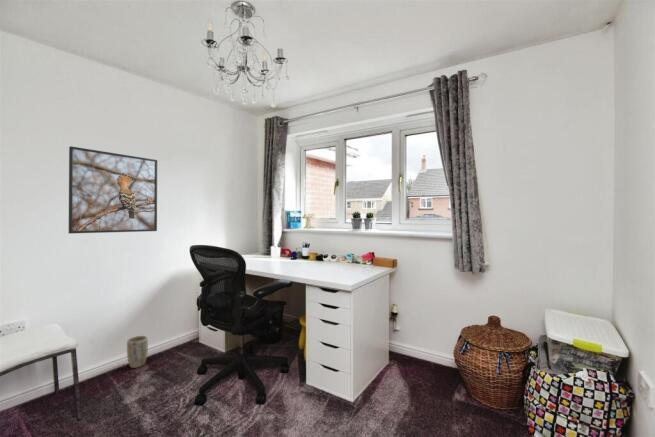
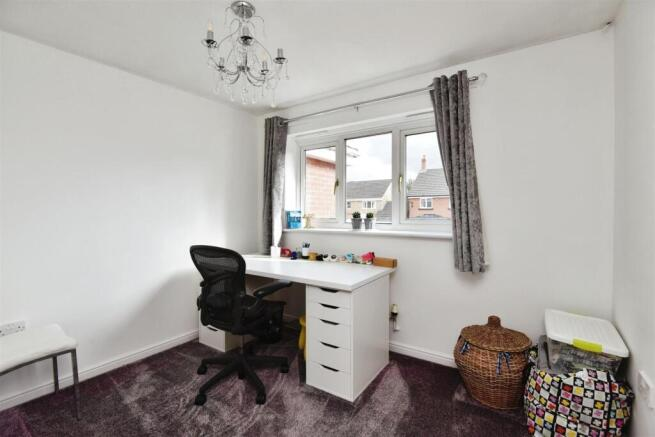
- plant pot (137, 351)
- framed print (117, 193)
